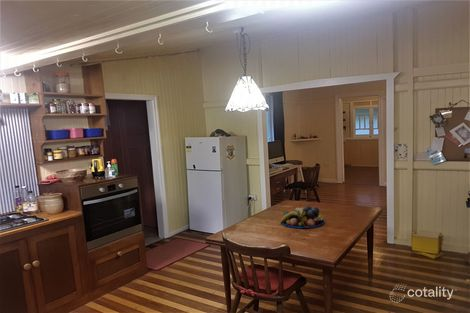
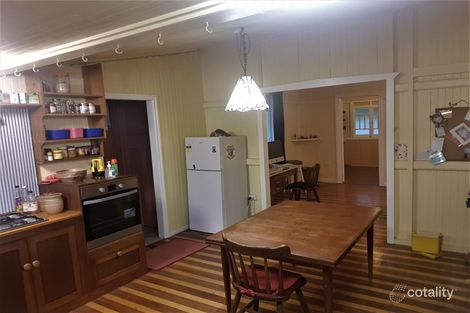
- fruit bowl (302, 214)
